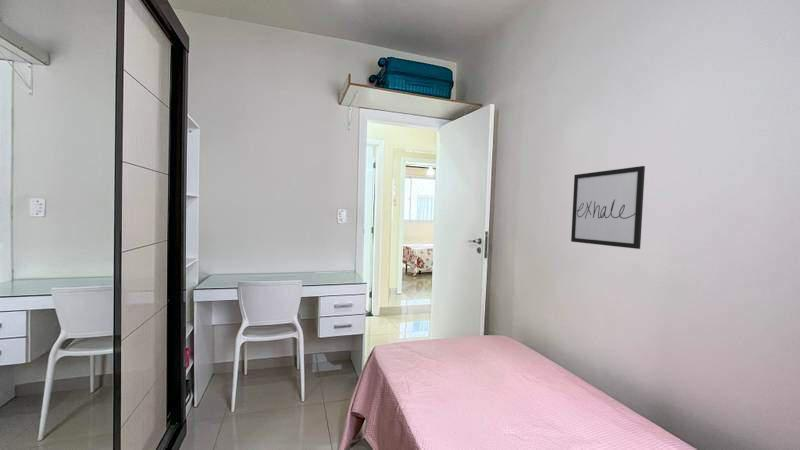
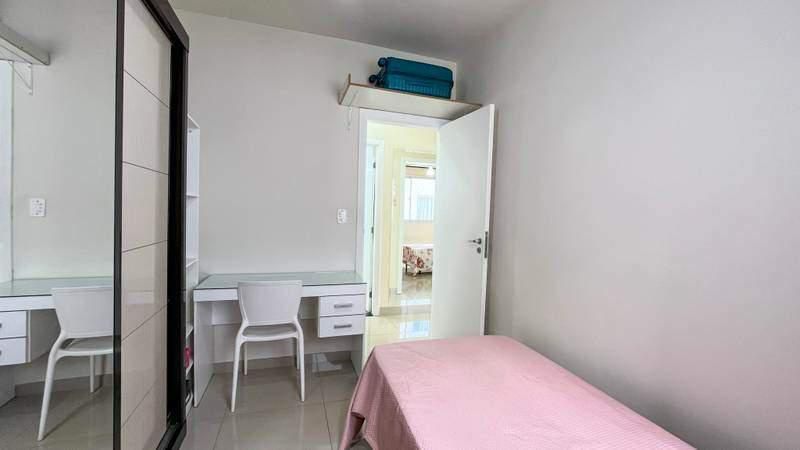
- wall art (603, 208)
